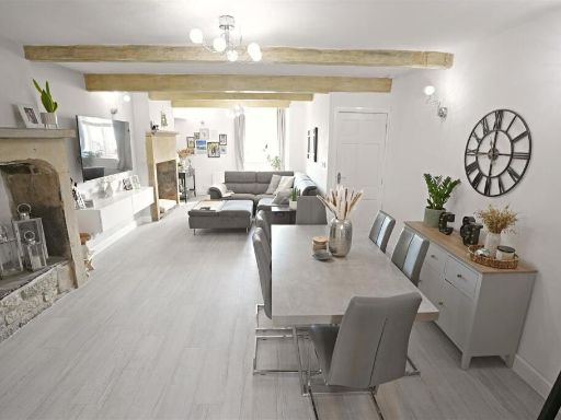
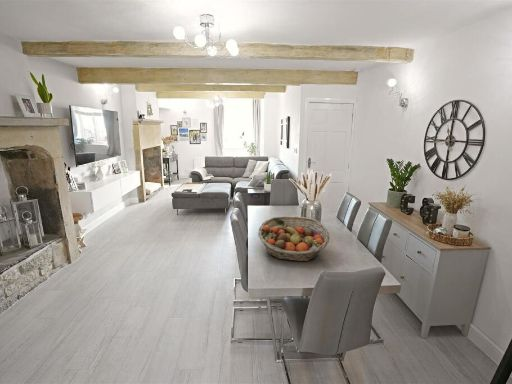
+ fruit basket (293, 237)
